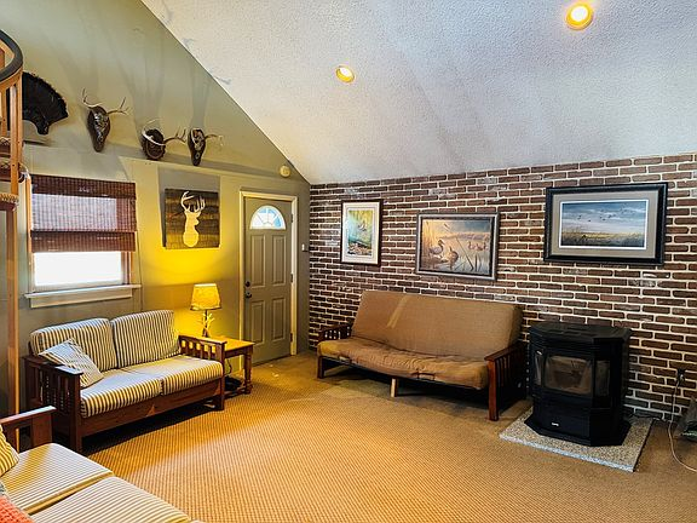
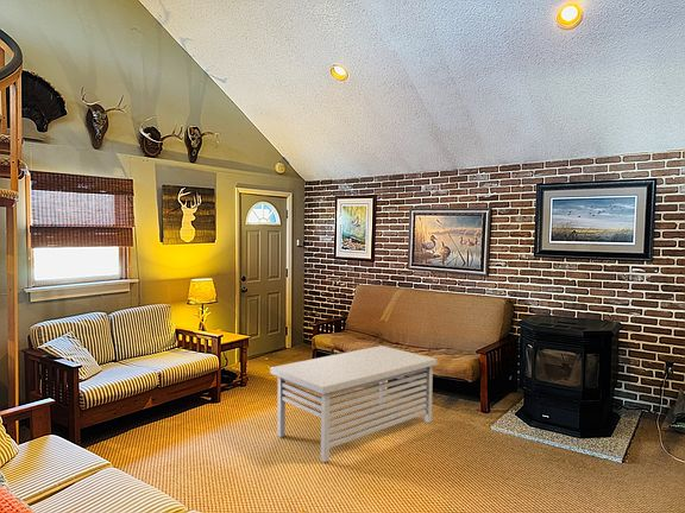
+ coffee table (356, 394)
